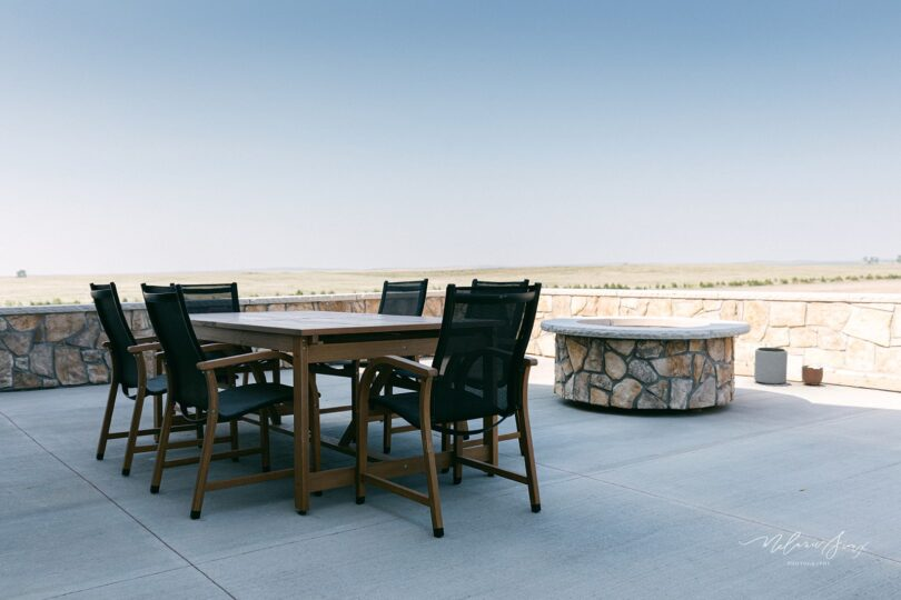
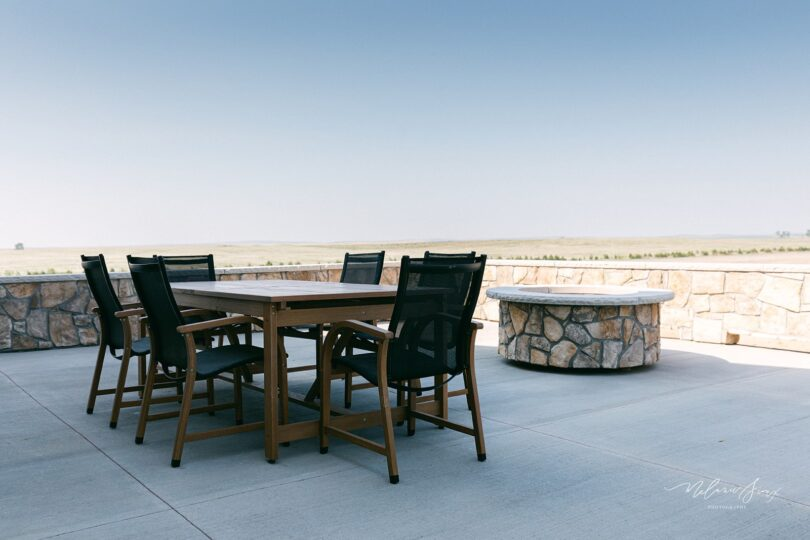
- plant pot (770, 366)
- planter (812, 376)
